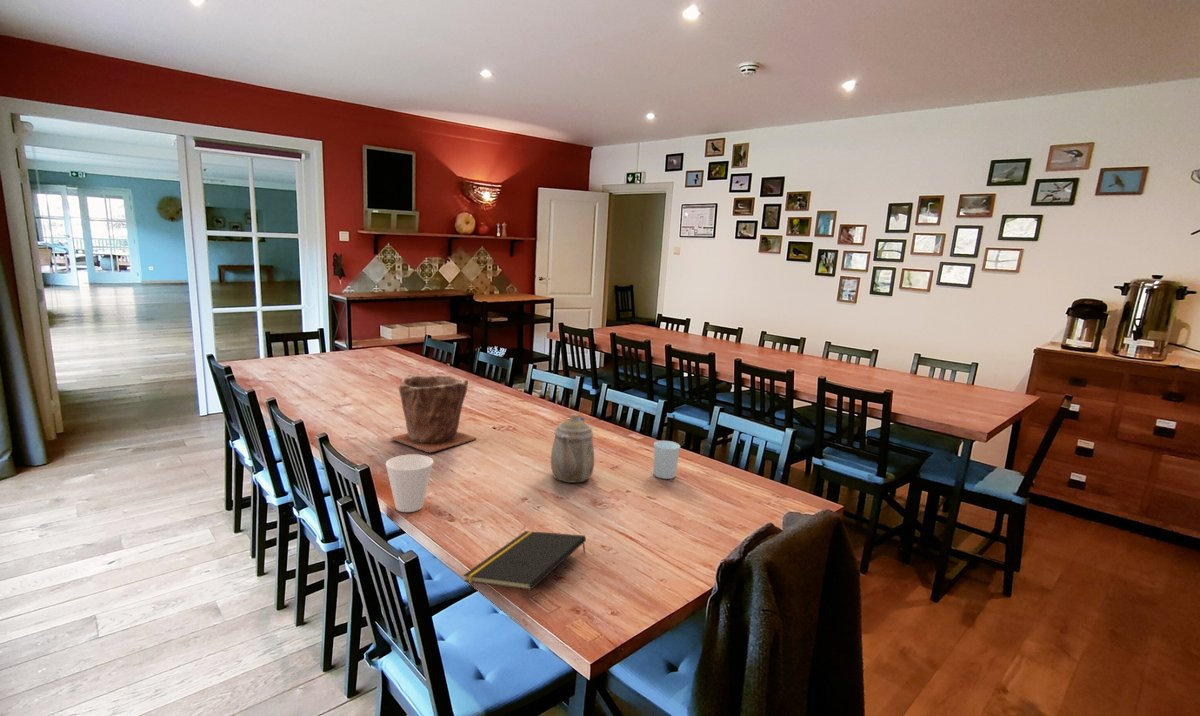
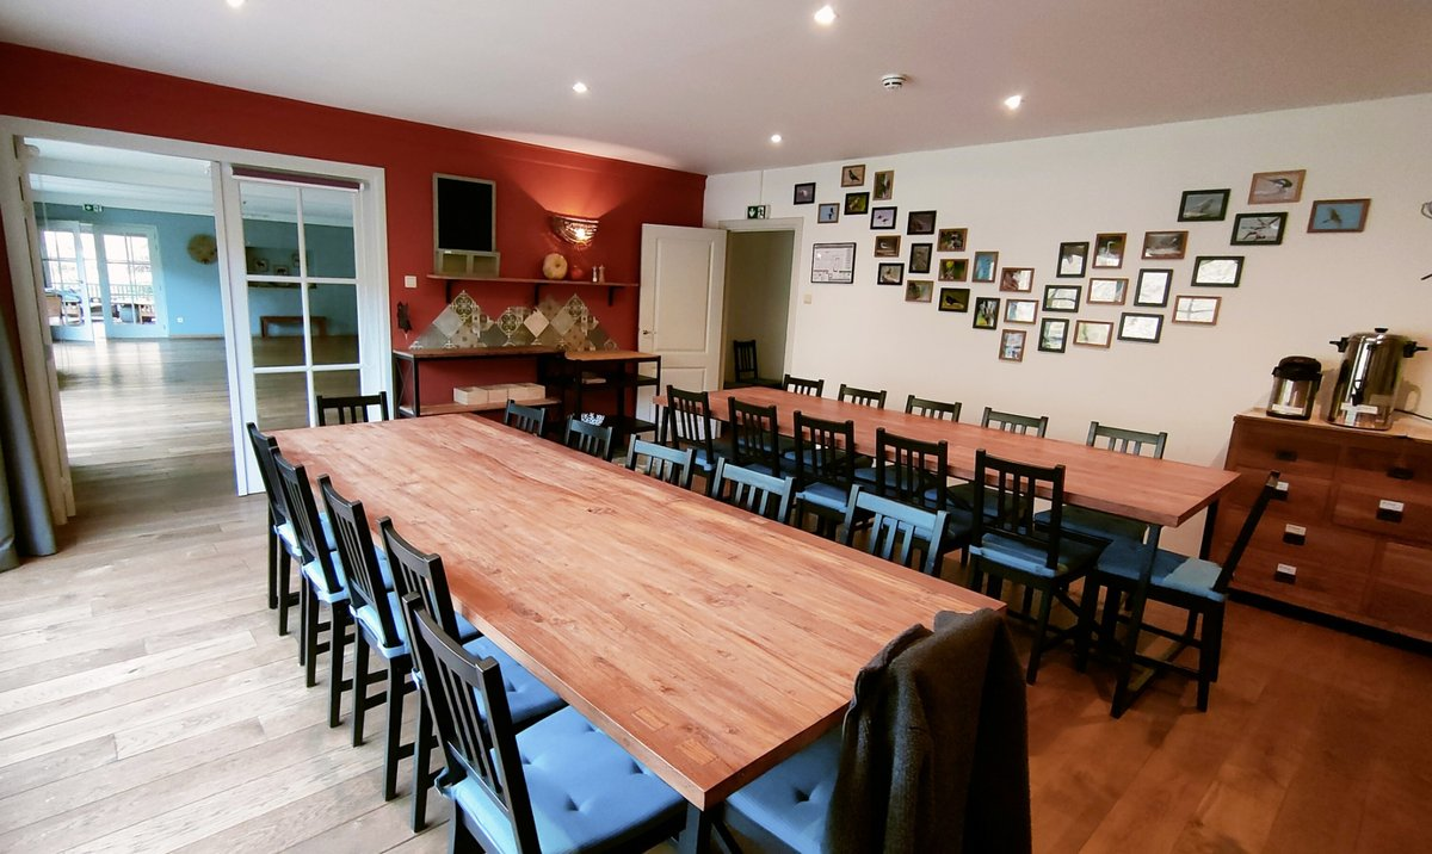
- teapot (573, 445)
- cup (409, 484)
- cup (665, 459)
- plant pot (434, 408)
- notepad (527, 557)
